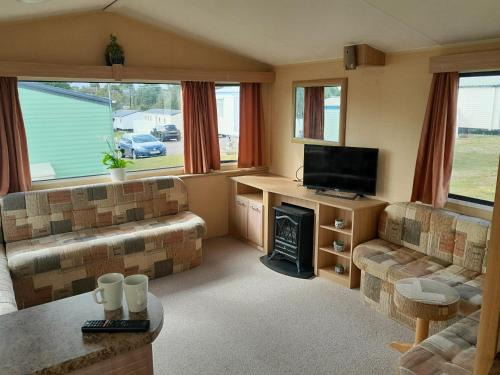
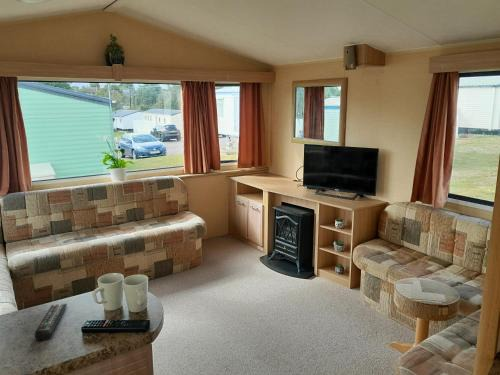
+ remote control (52, 319)
